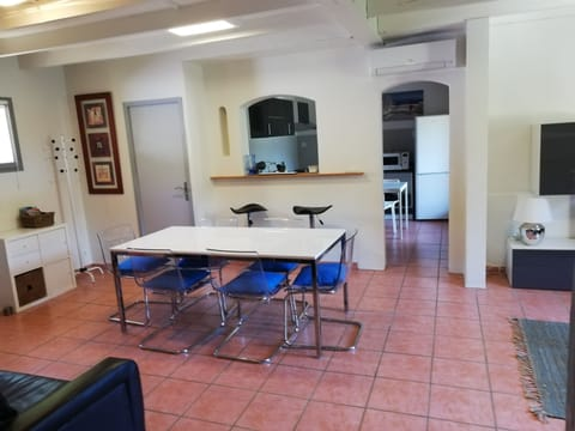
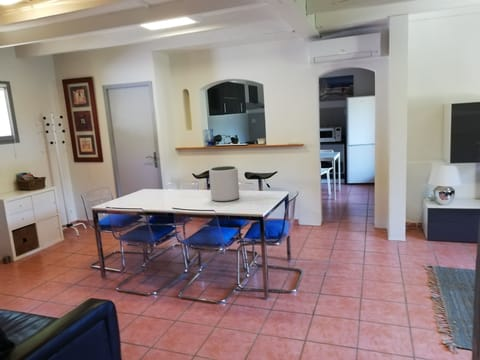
+ plant pot (224, 183)
